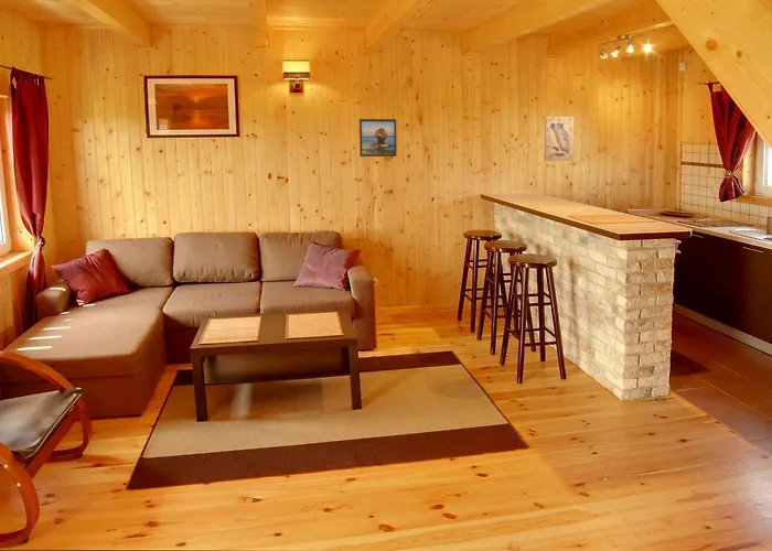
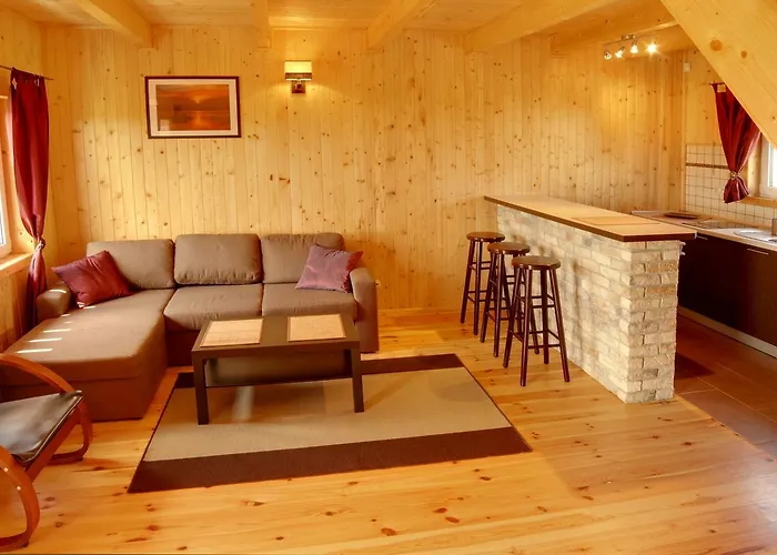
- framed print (377, 138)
- wall art (559, 139)
